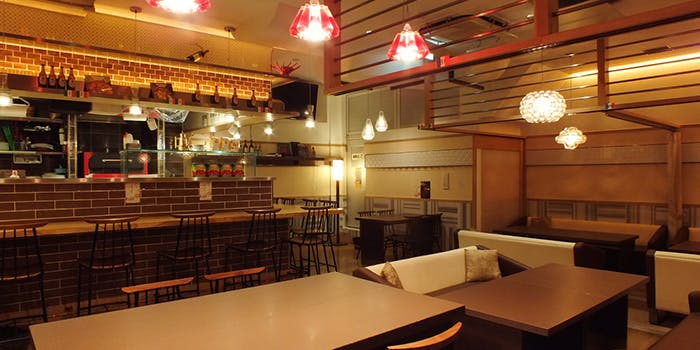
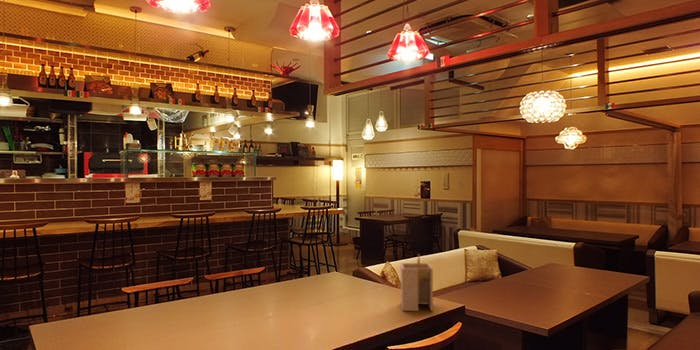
+ utensil holder (416, 279)
